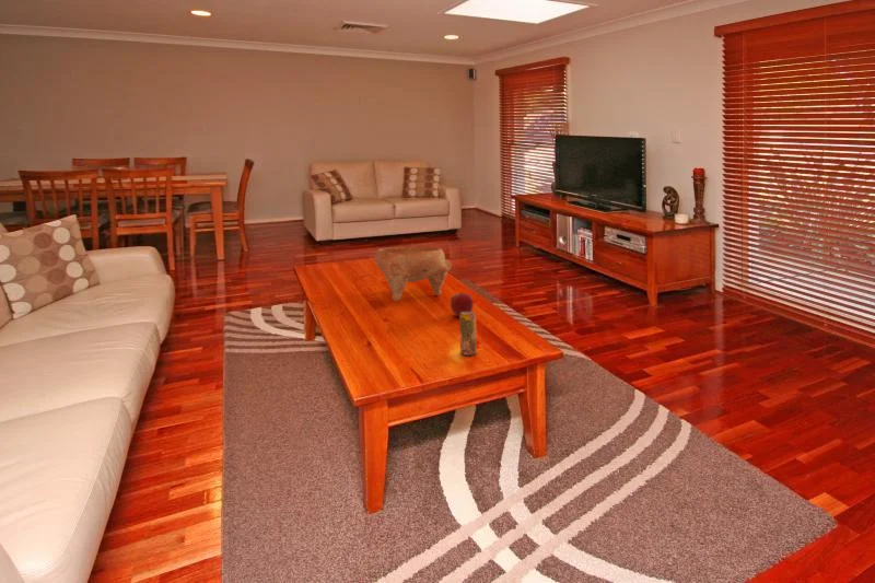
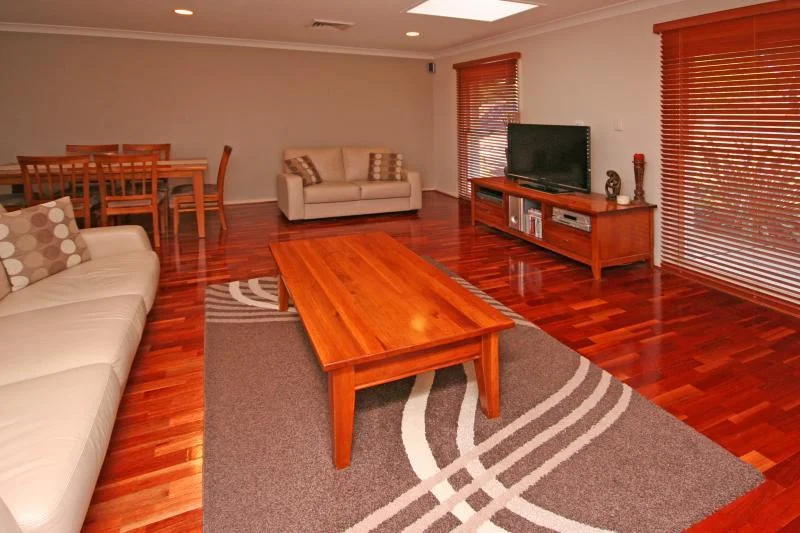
- decorative bowl (406, 272)
- apple (462, 304)
- beverage can (468, 331)
